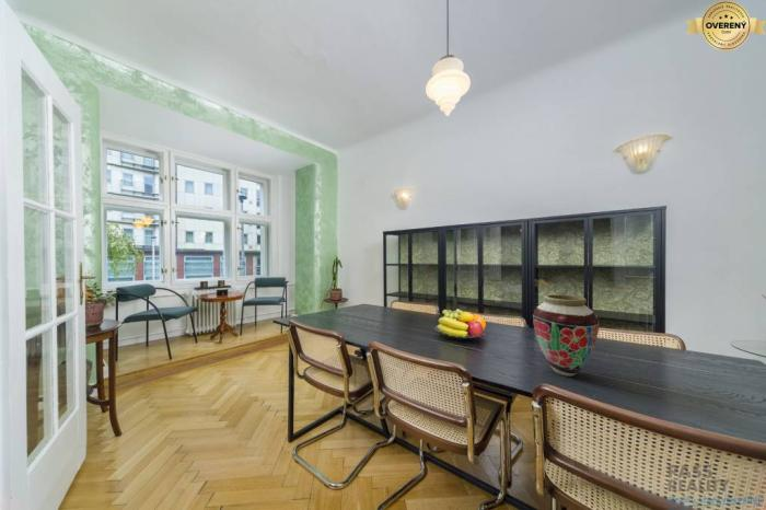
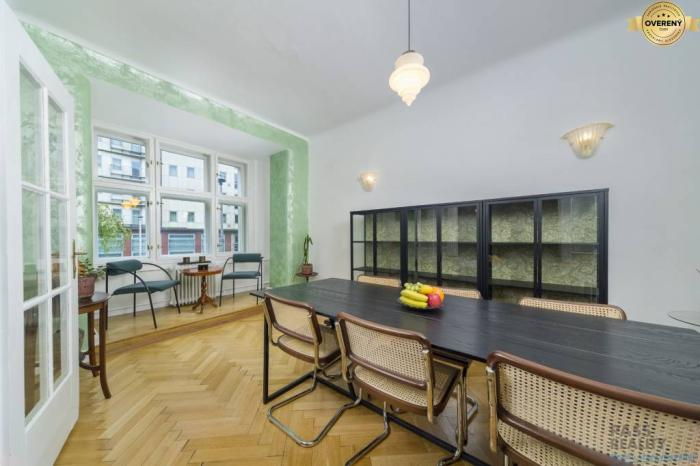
- vase (564, 335)
